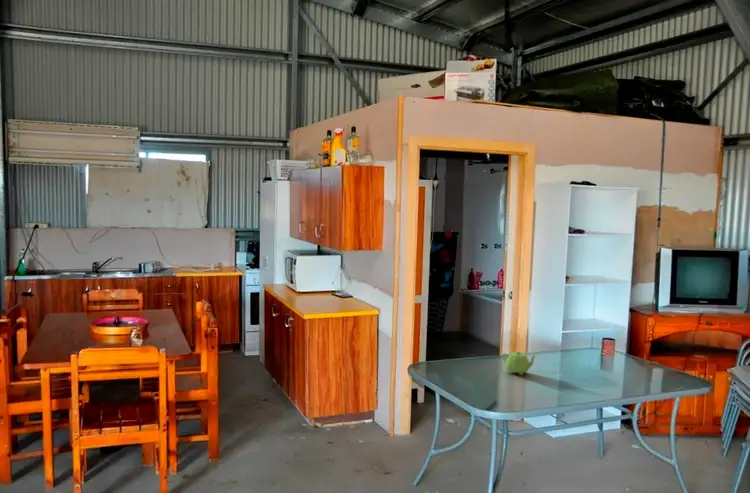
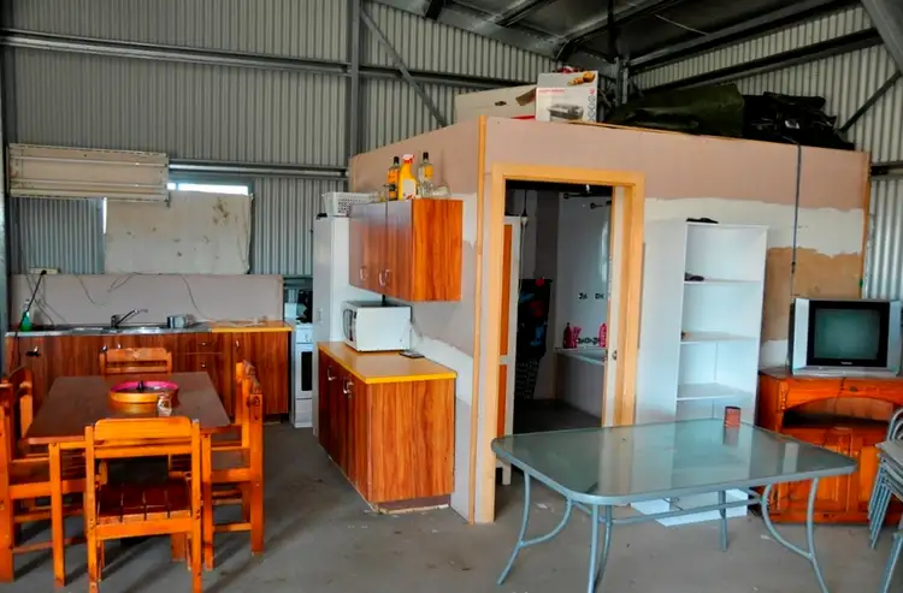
- teapot (518, 362)
